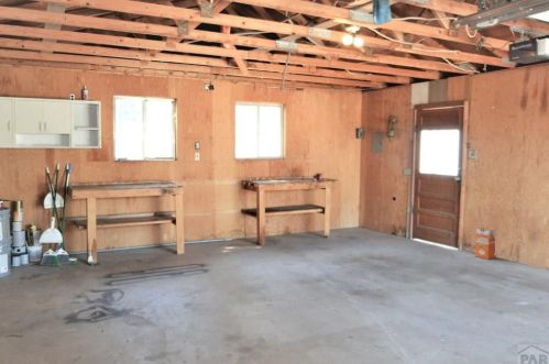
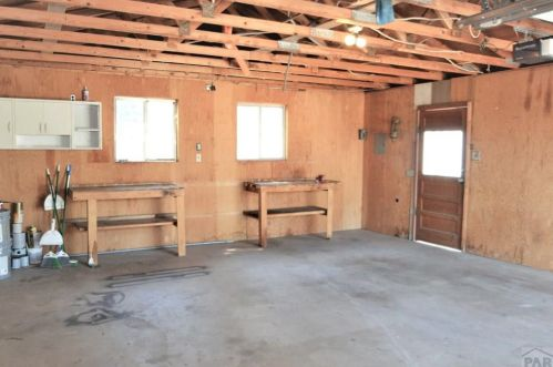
- waste bin (485, 242)
